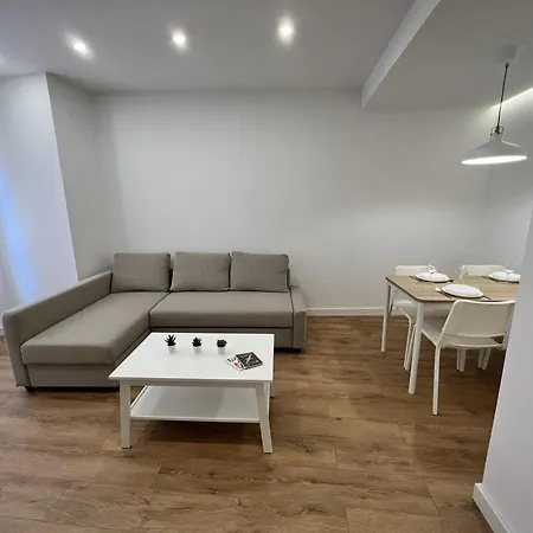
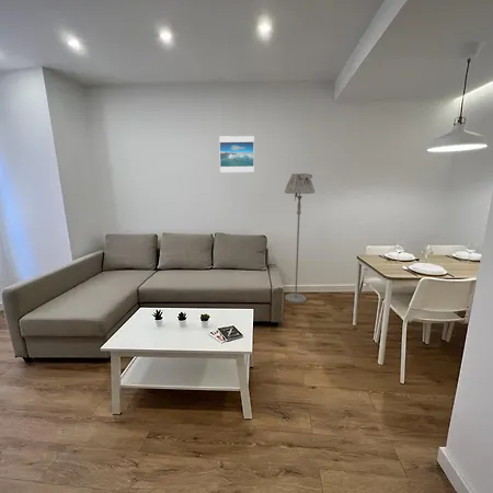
+ floor lamp (297, 239)
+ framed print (237, 154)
